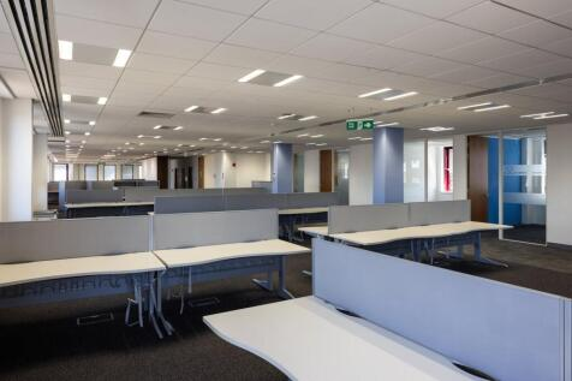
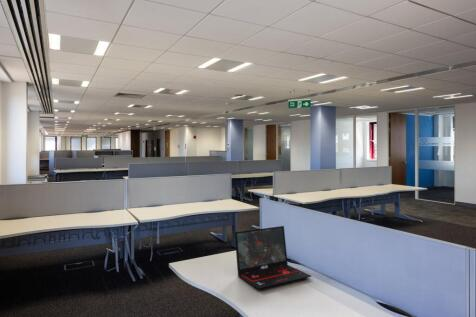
+ laptop (272, 254)
